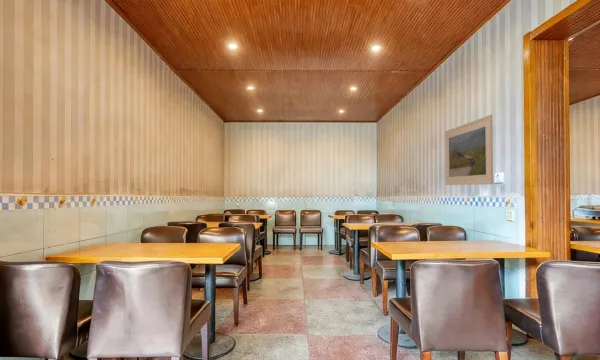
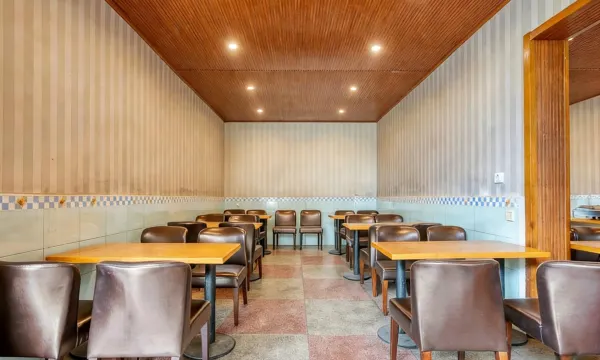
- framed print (465, 154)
